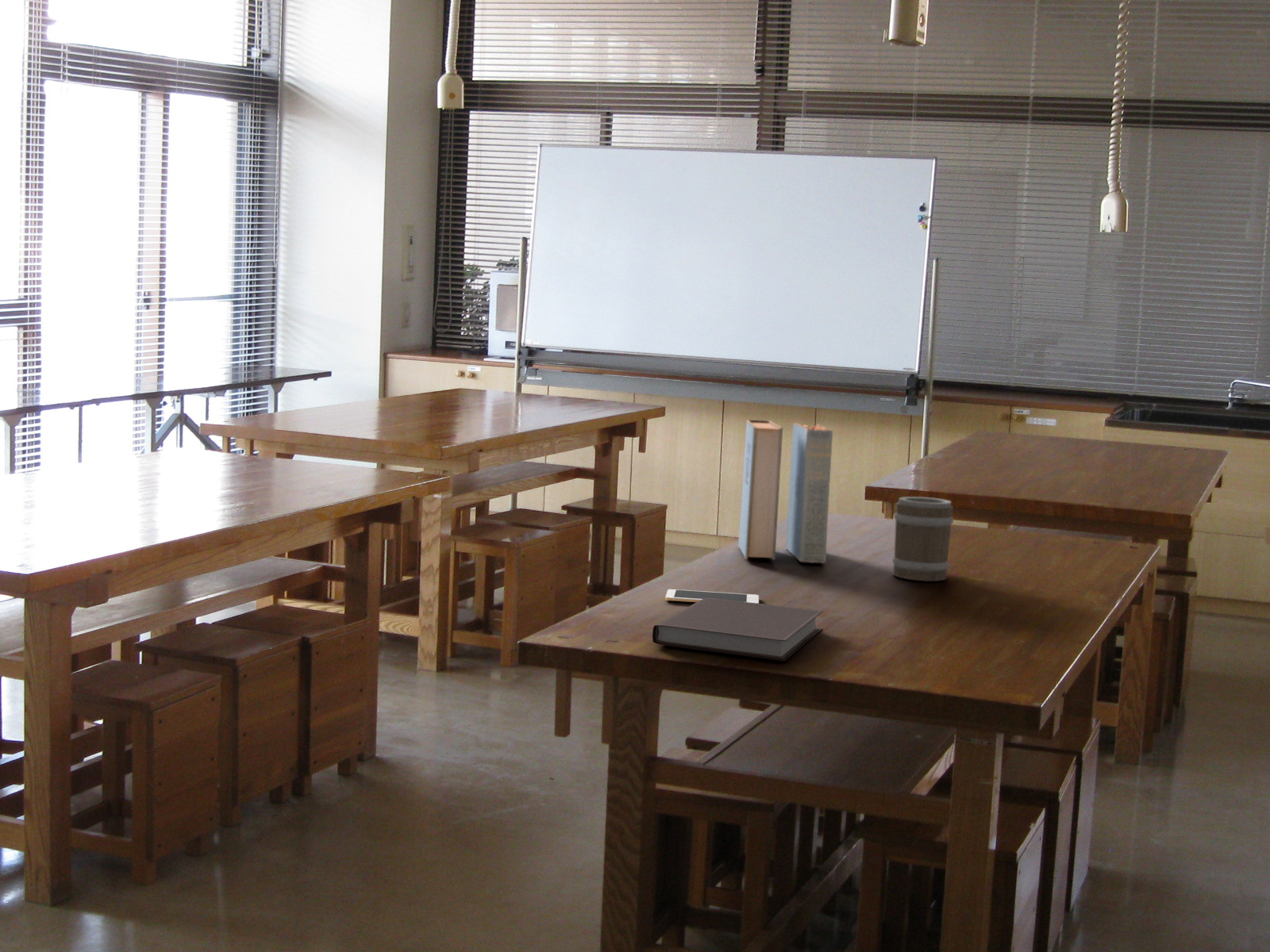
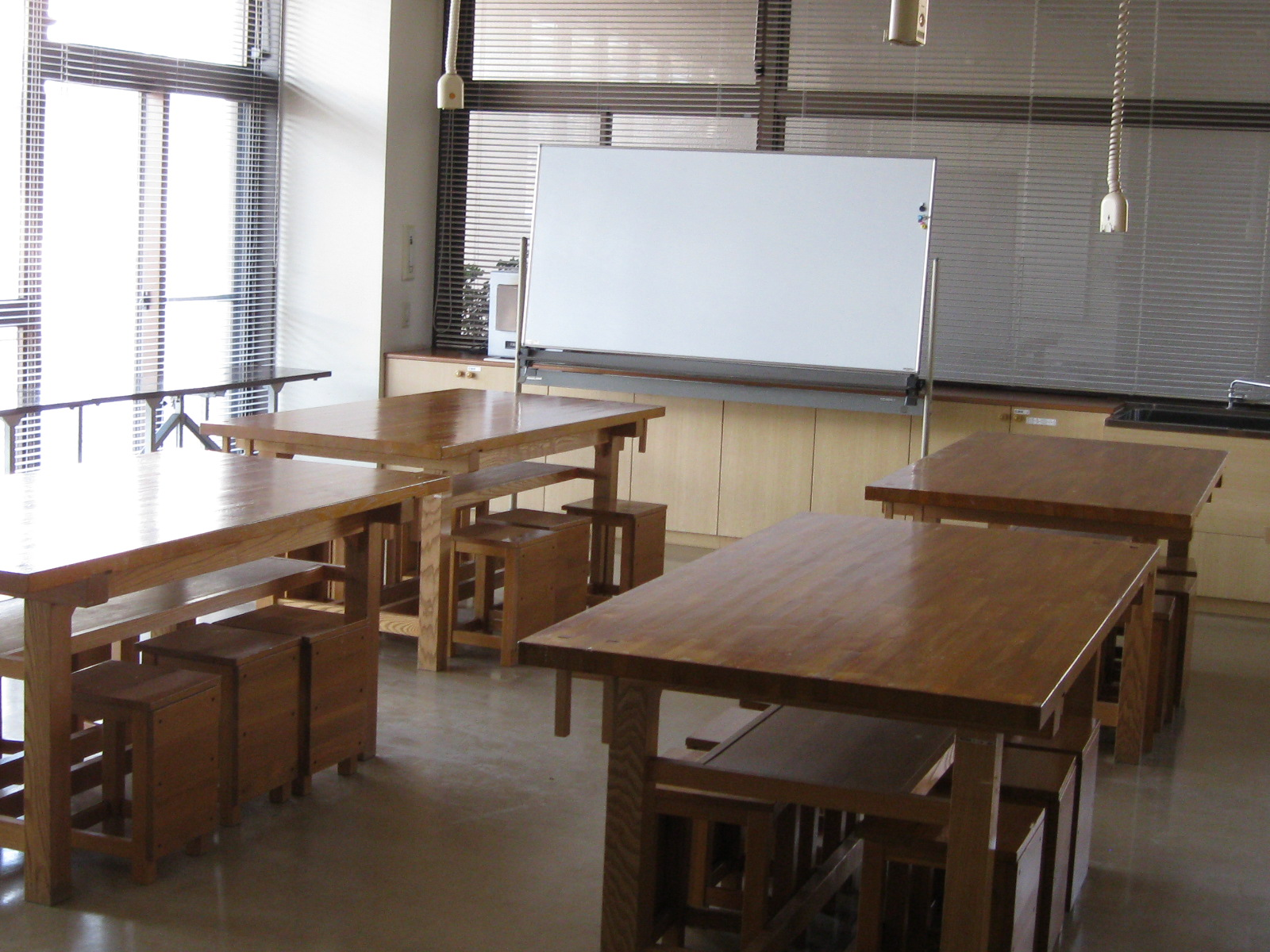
- barrel (924, 536)
- book (789, 489)
- cell phone (712, 597)
- notebook (741, 627)
